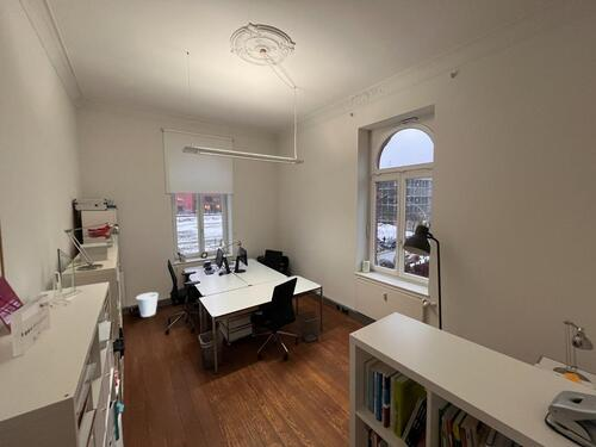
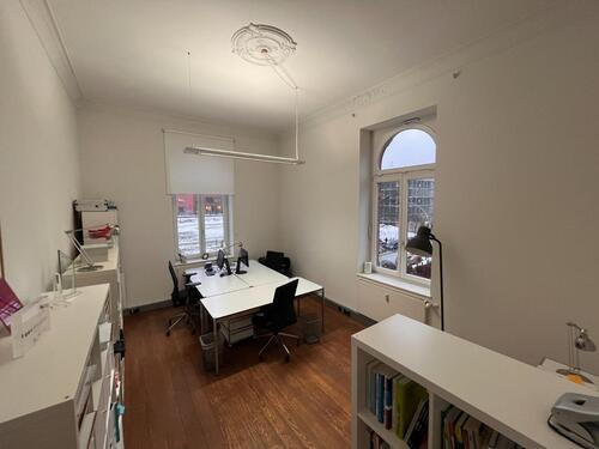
- wastebasket (148, 304)
